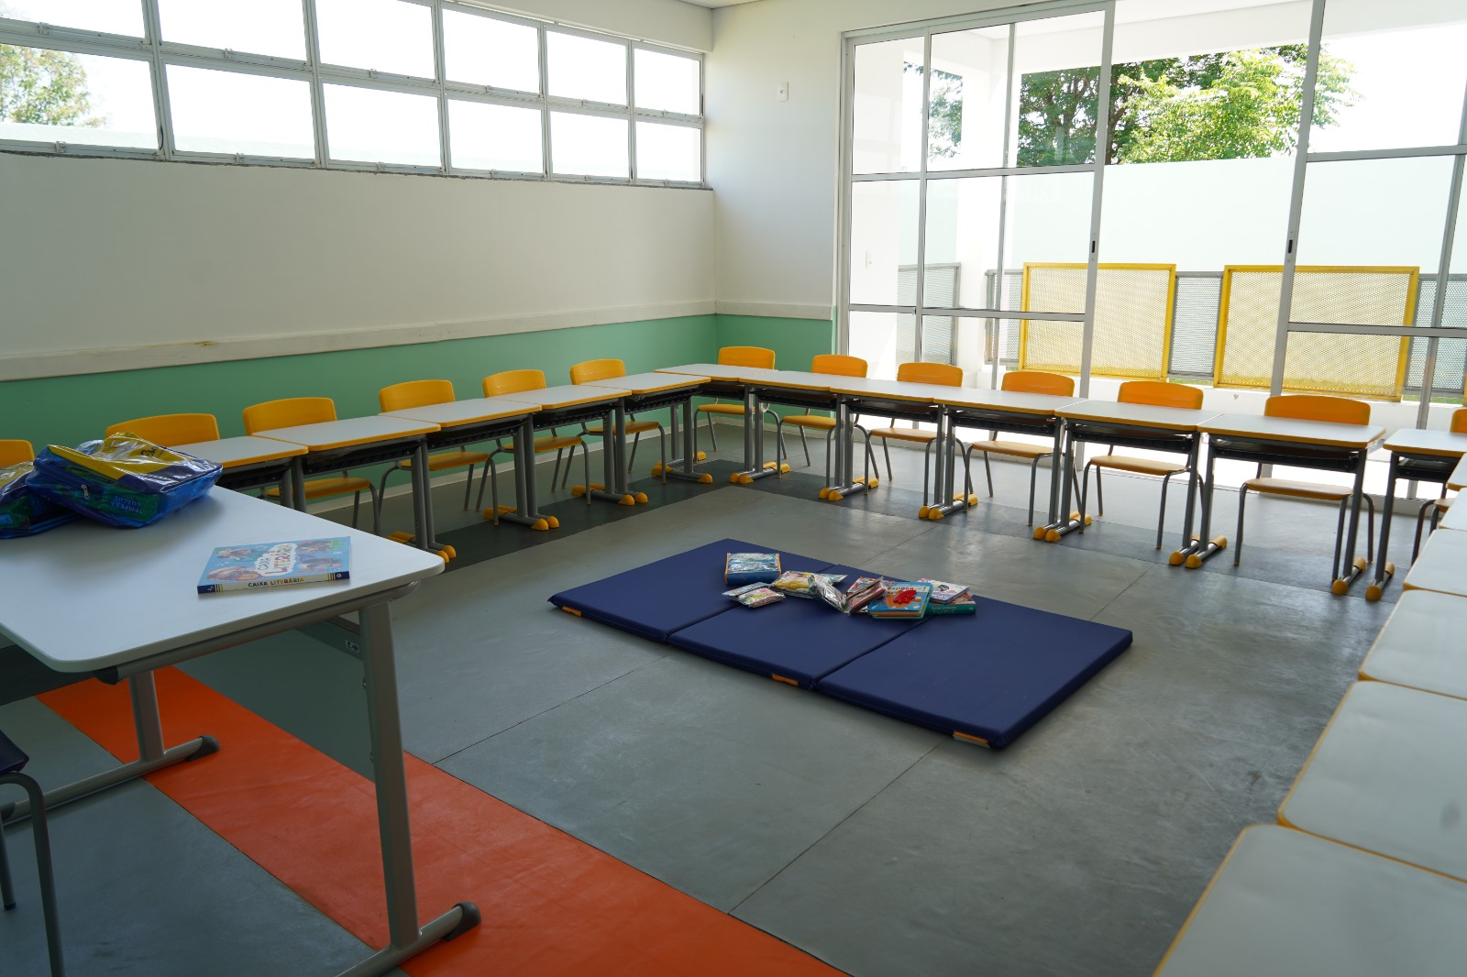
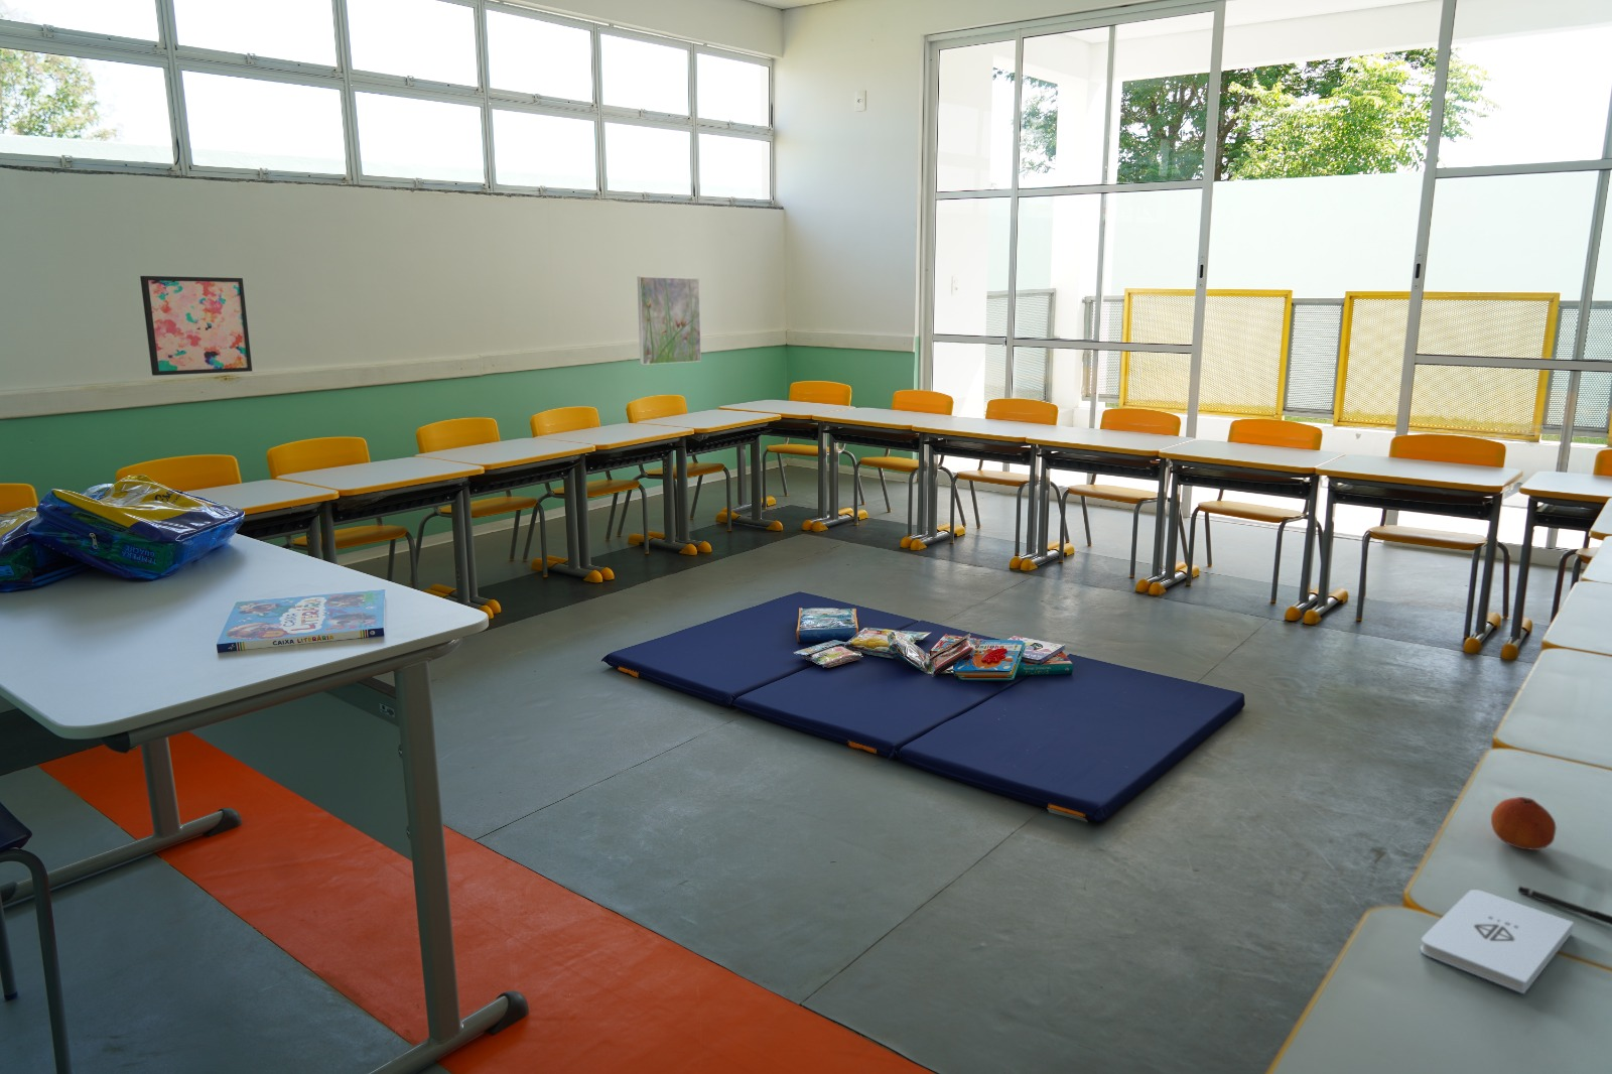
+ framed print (670, 320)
+ notepad (1496, 936)
+ fruit (1523, 822)
+ pen (1572, 906)
+ wall art (199, 325)
